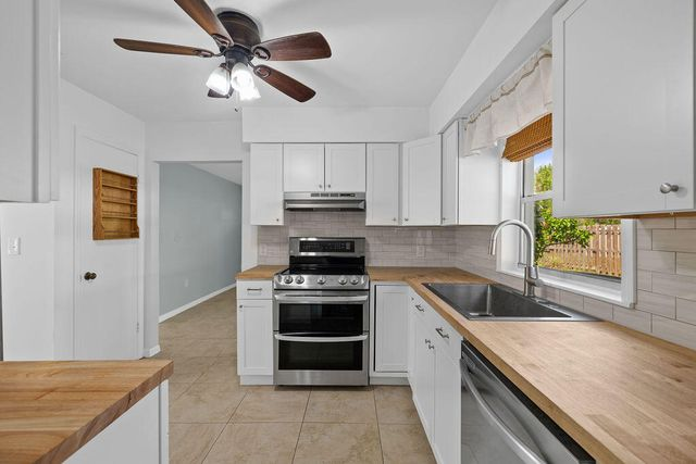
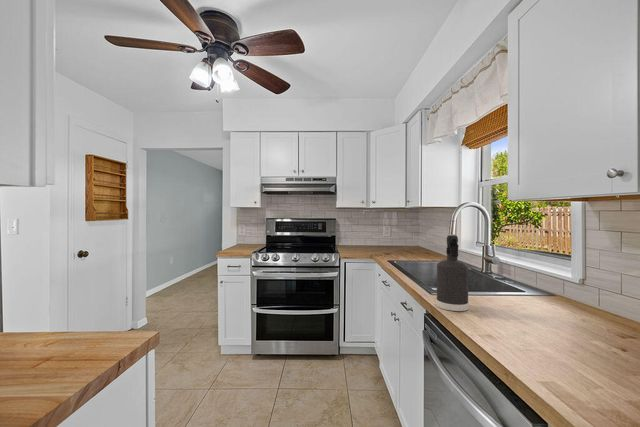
+ spray bottle (452, 271)
